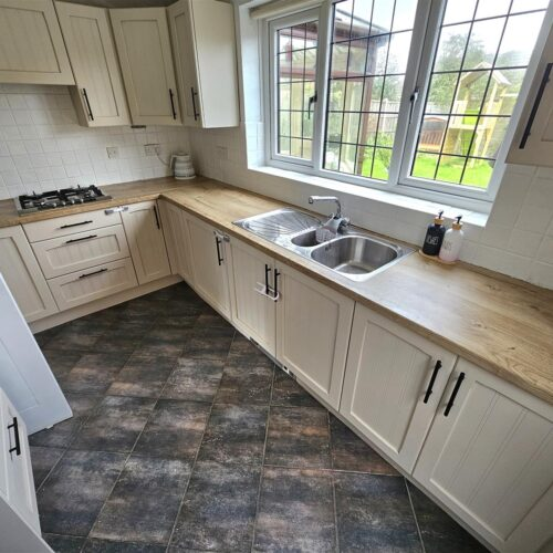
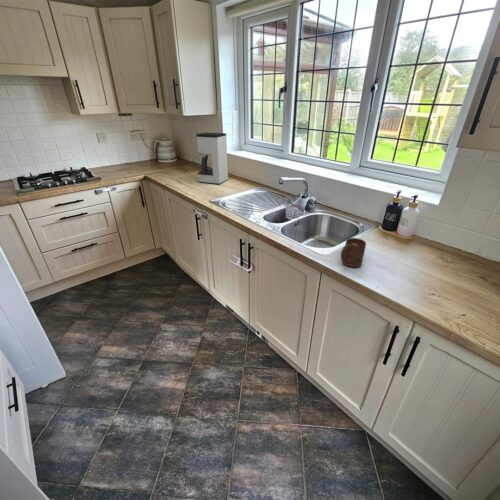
+ coffee maker (207, 158)
+ cup (352, 253)
